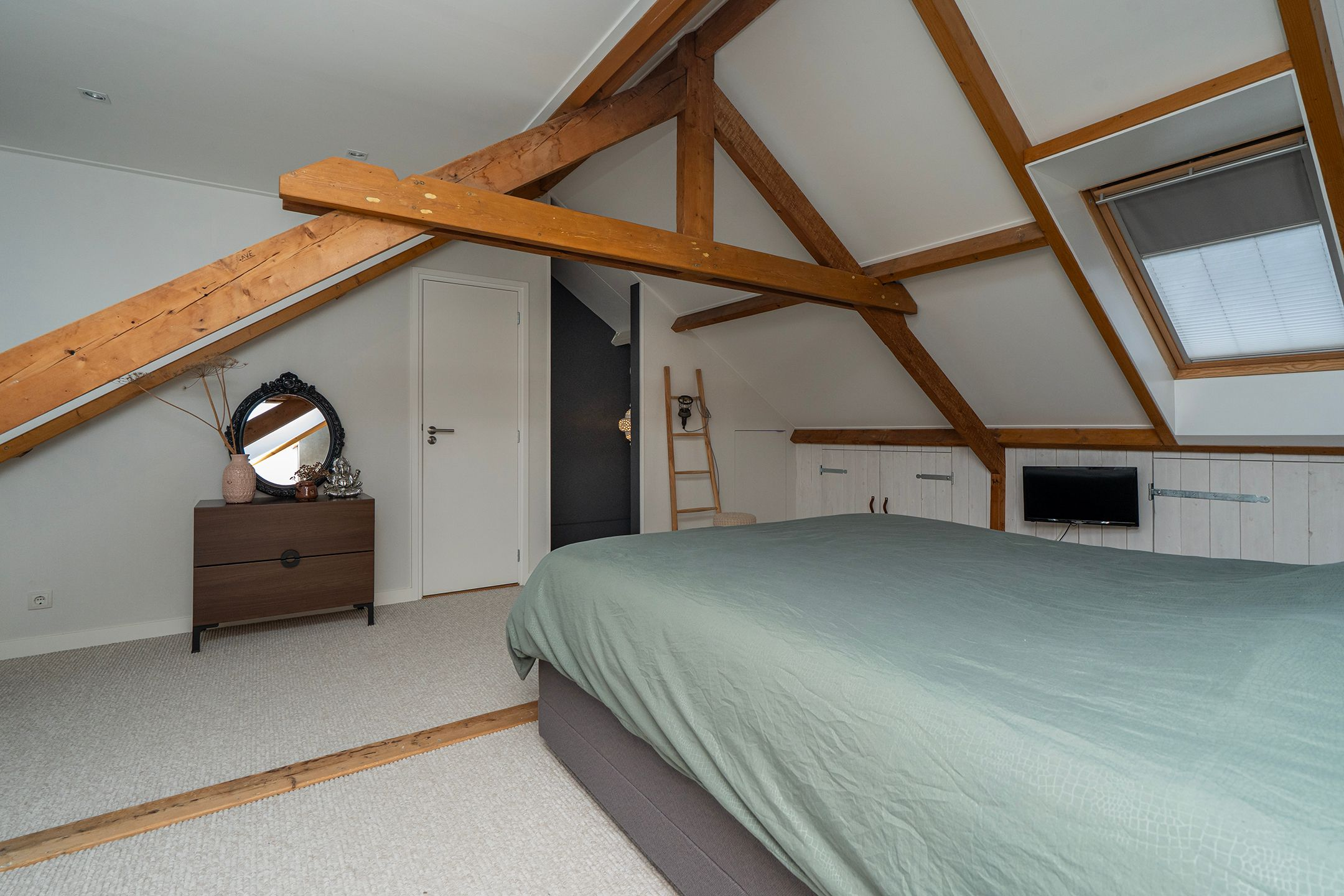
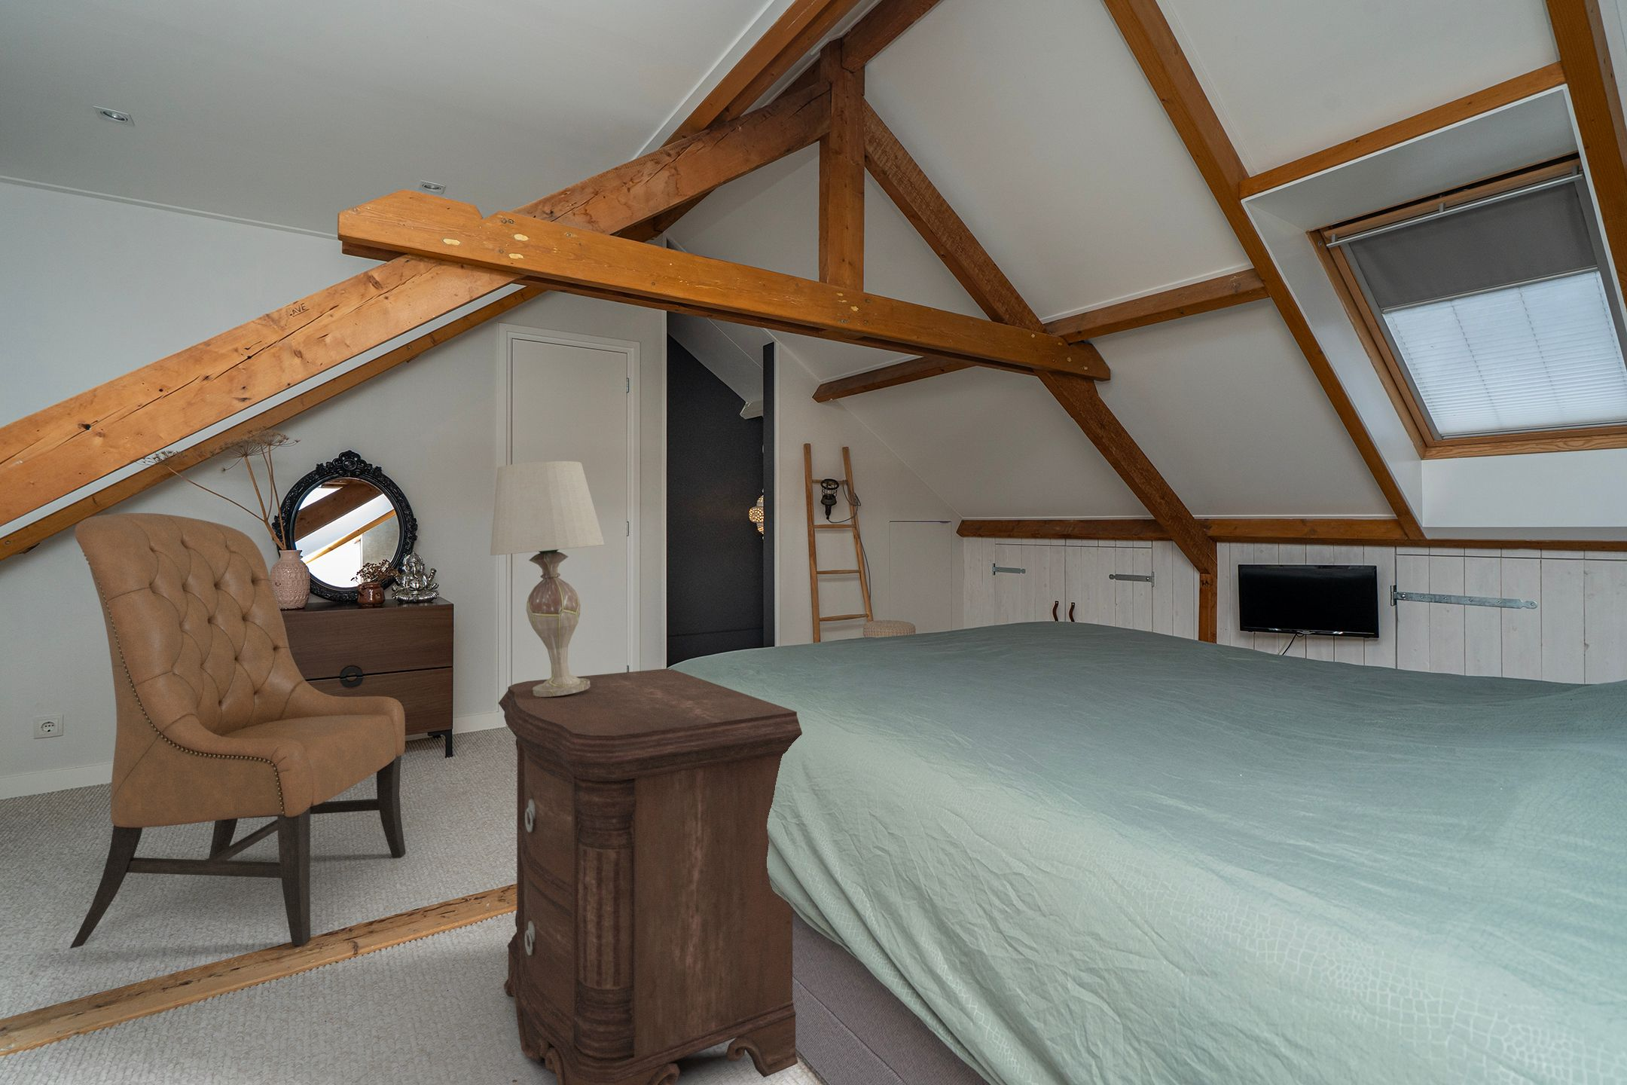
+ chair (248, 705)
+ nightstand (625, 859)
+ table lamp (563, 580)
